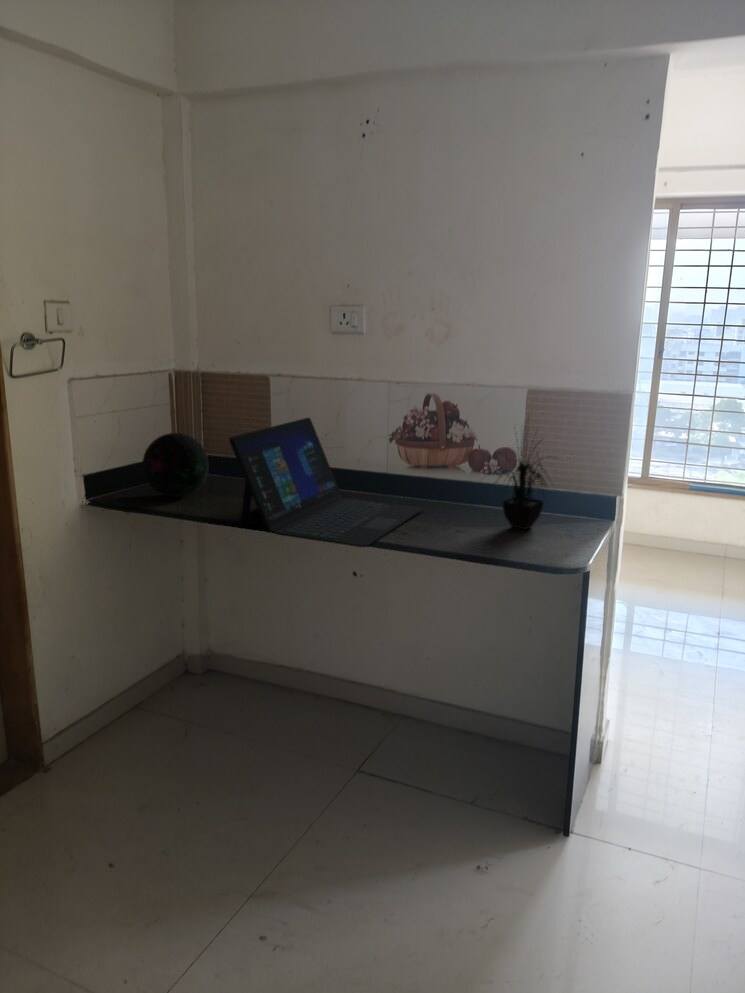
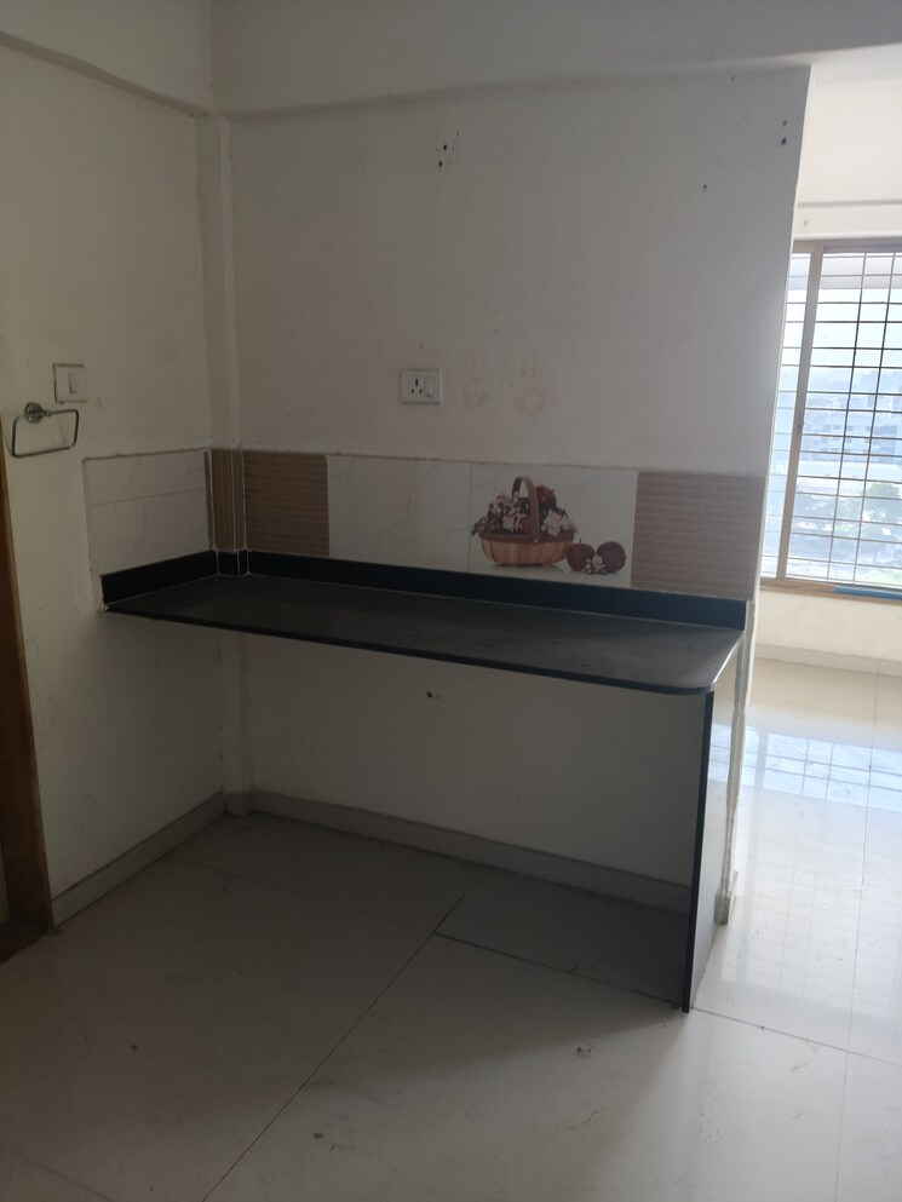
- laptop (332, 475)
- decorative orb (175, 464)
- potted plant (526, 465)
